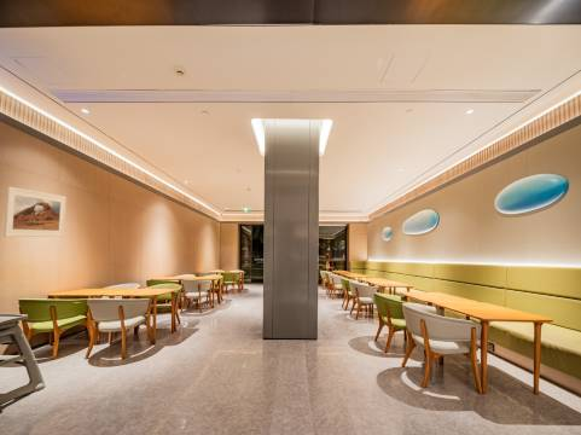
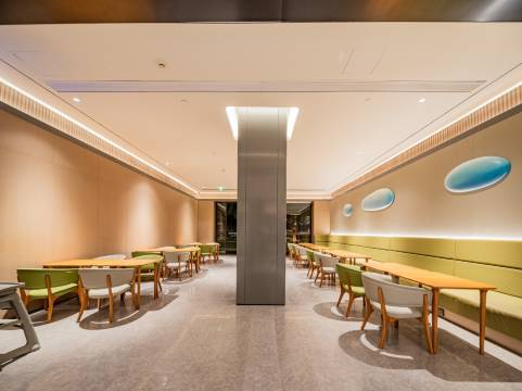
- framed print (37, 214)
